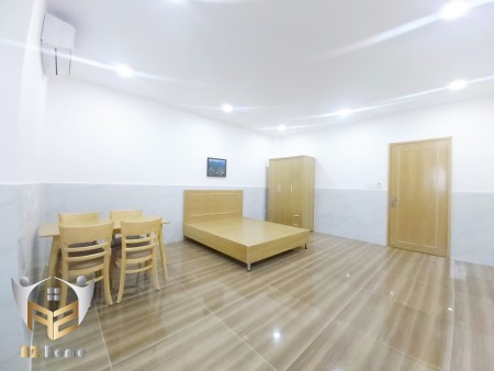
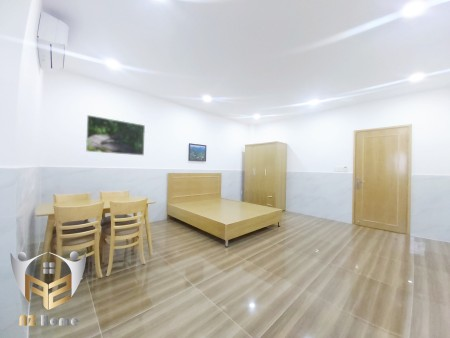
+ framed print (117, 137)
